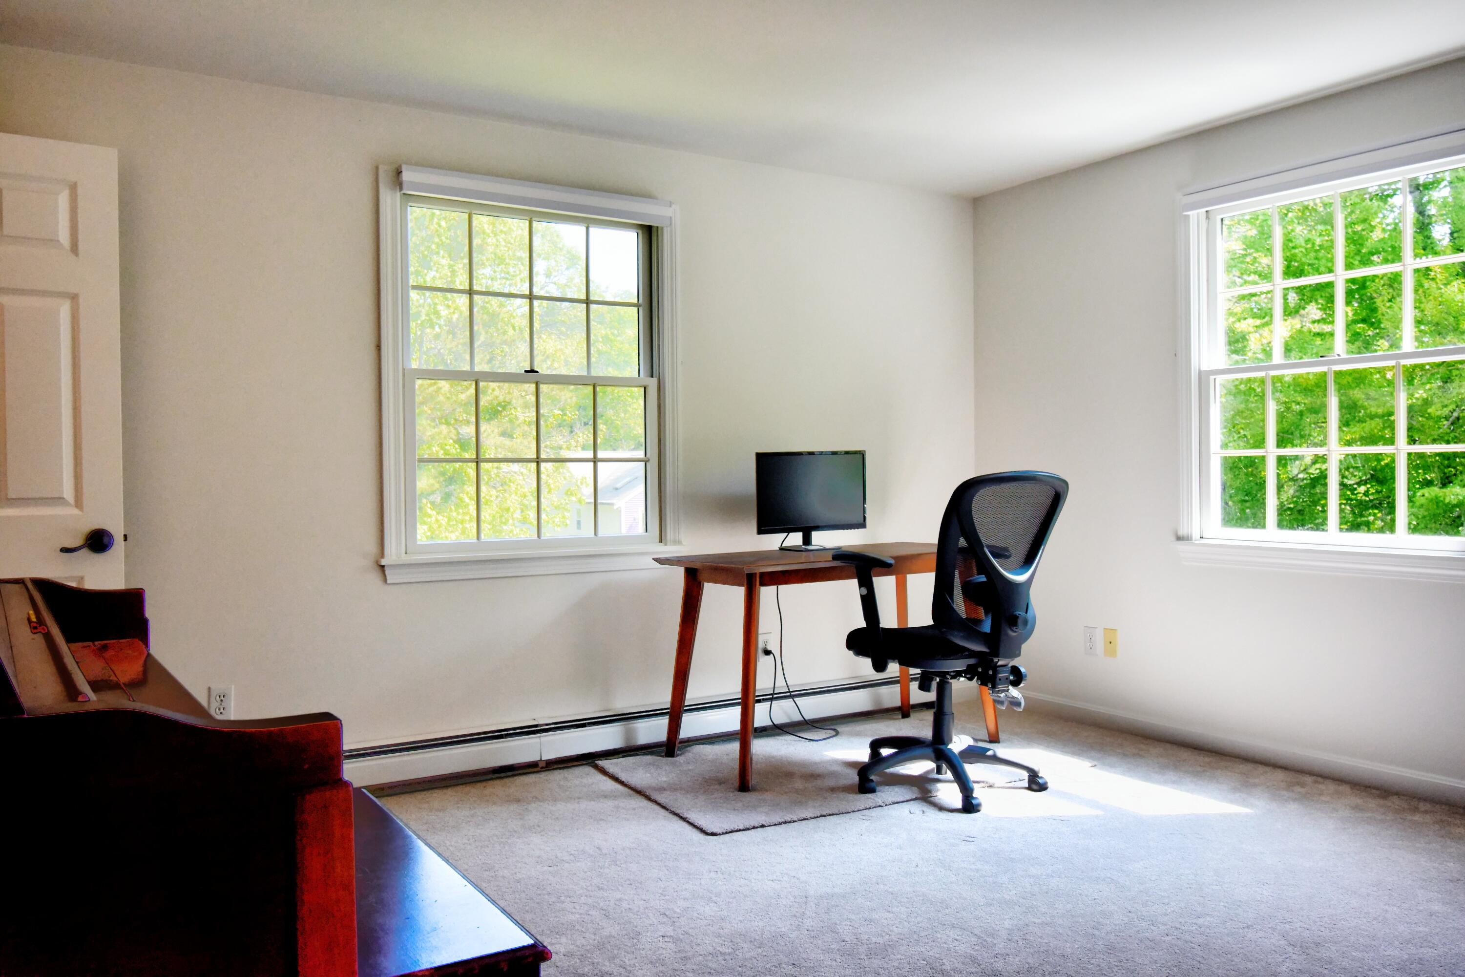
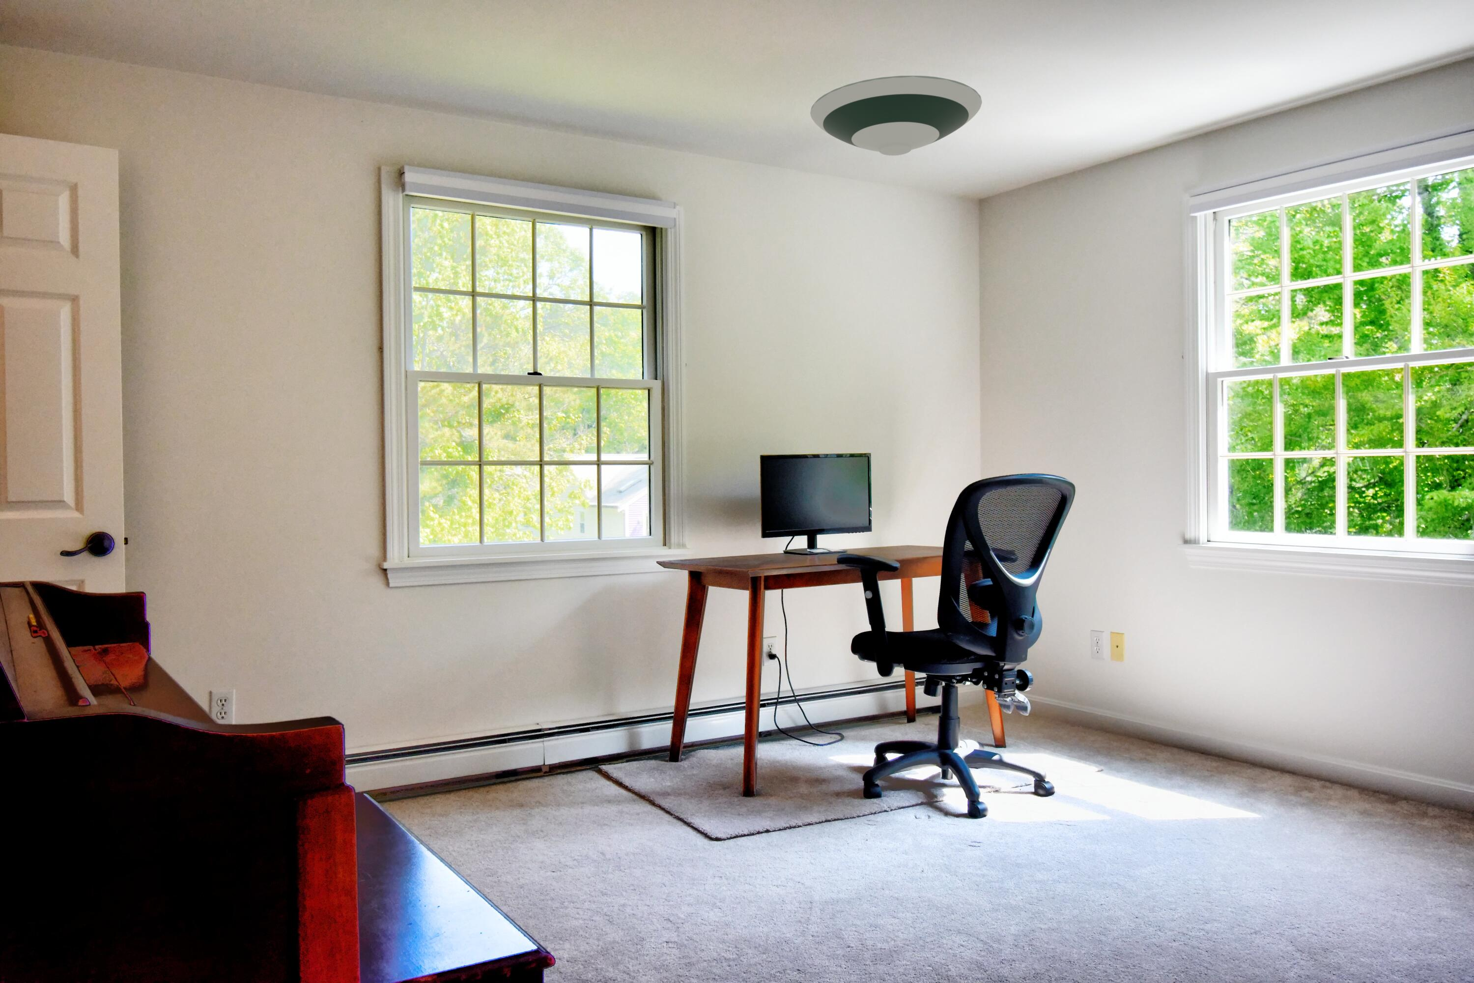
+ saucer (895, 131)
